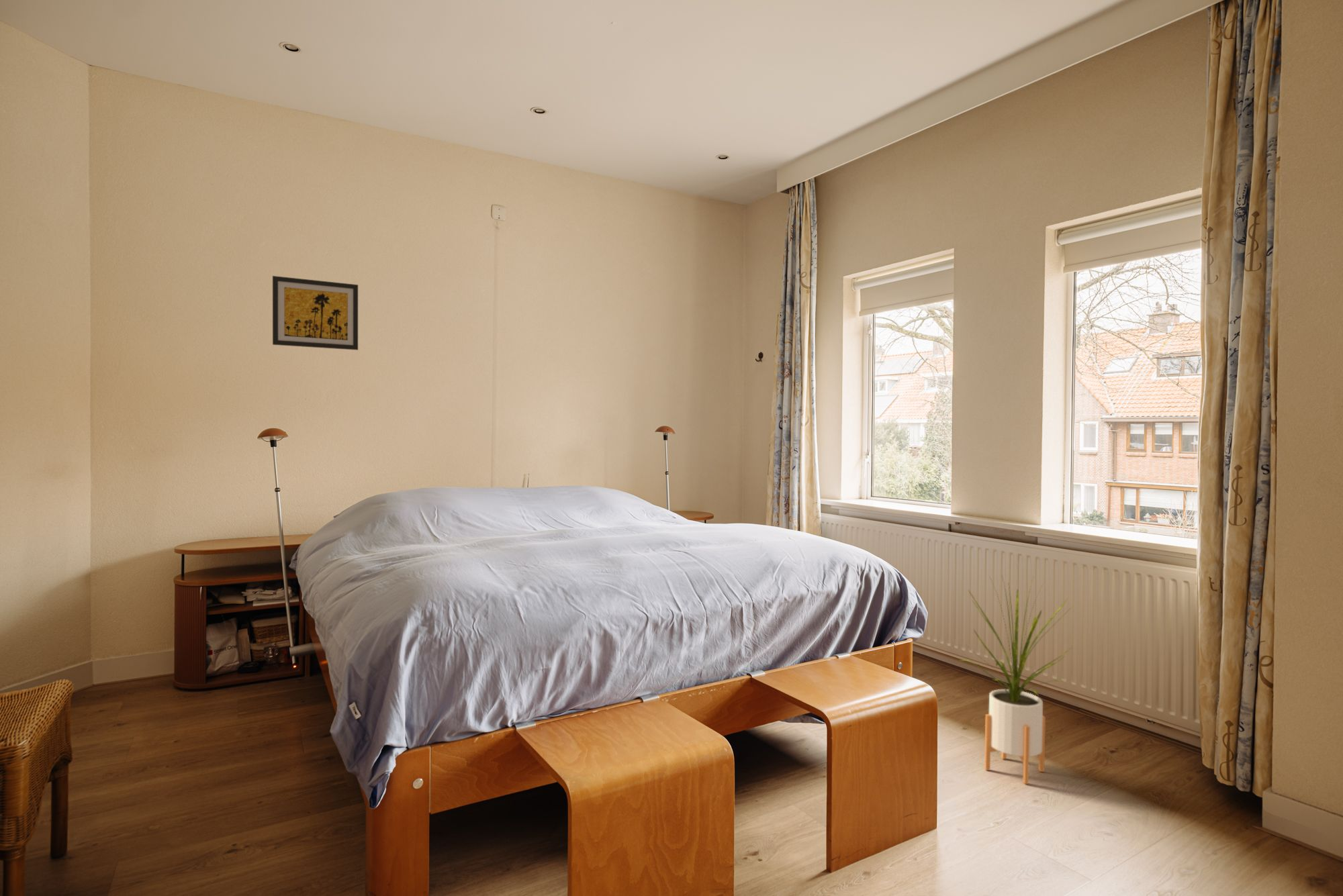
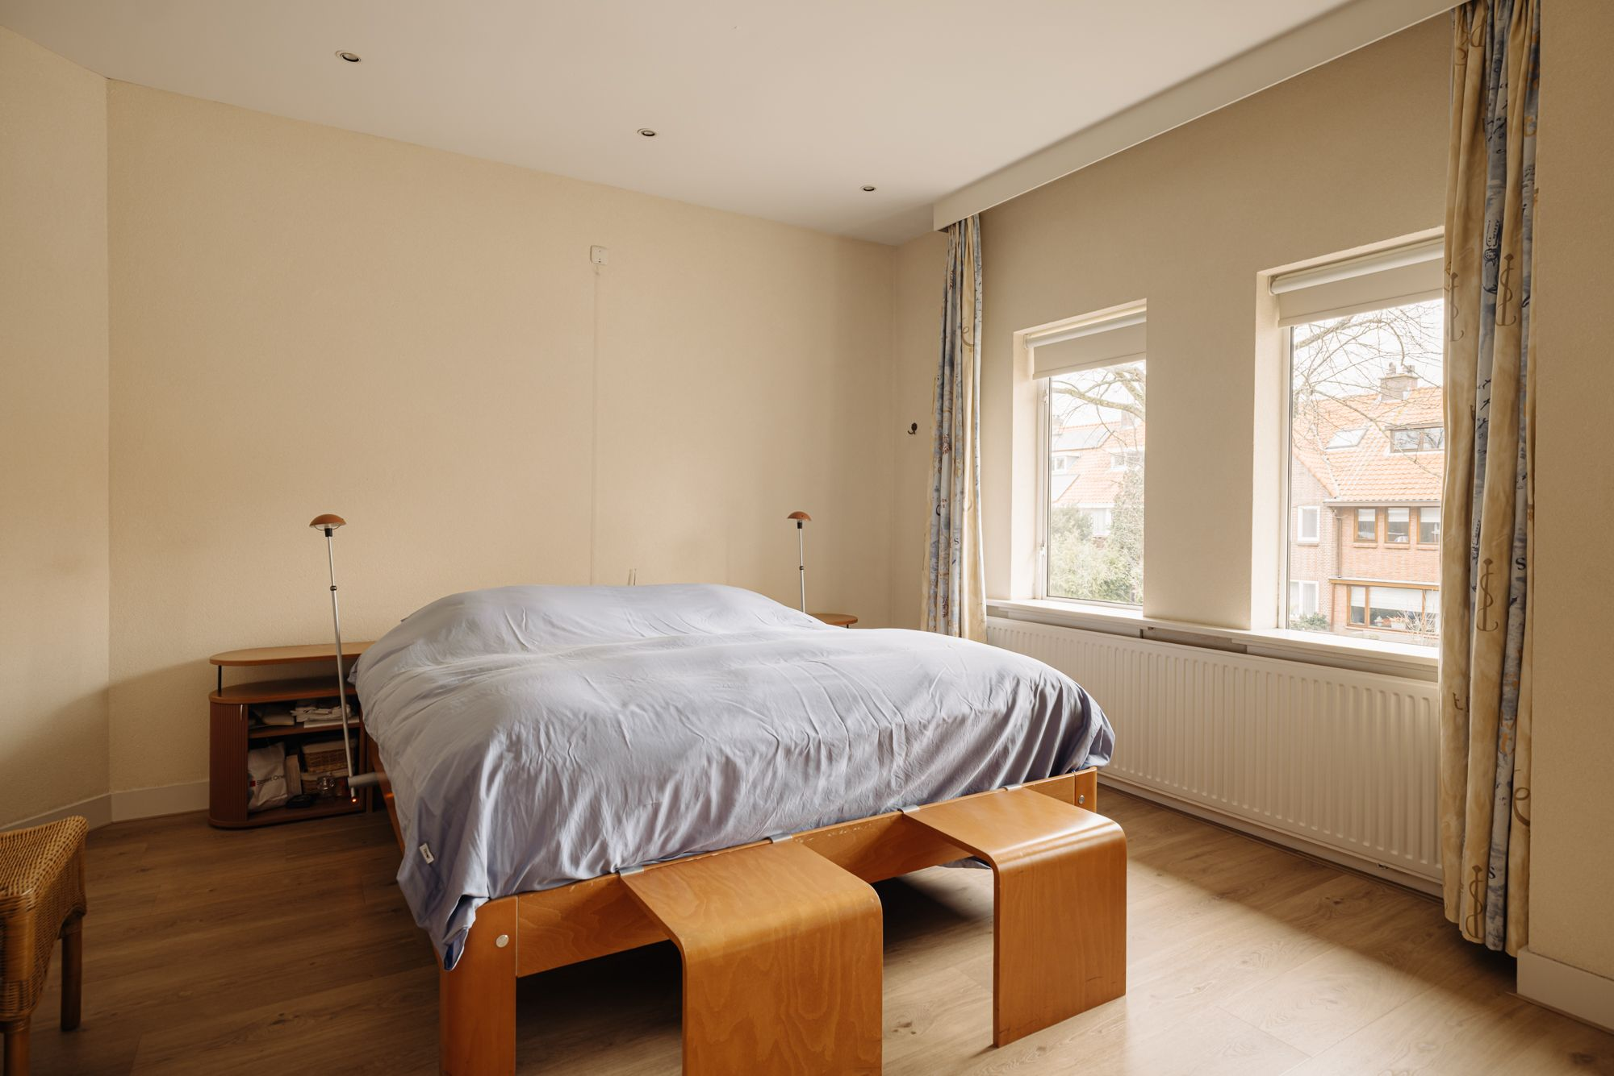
- house plant (1015, 675)
- wall art (316, 313)
